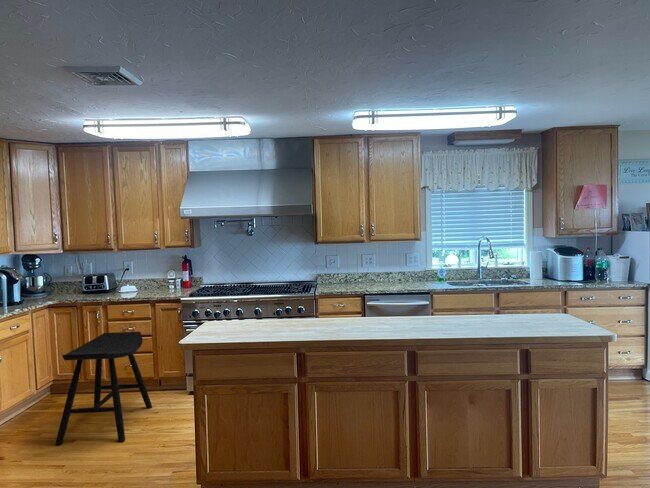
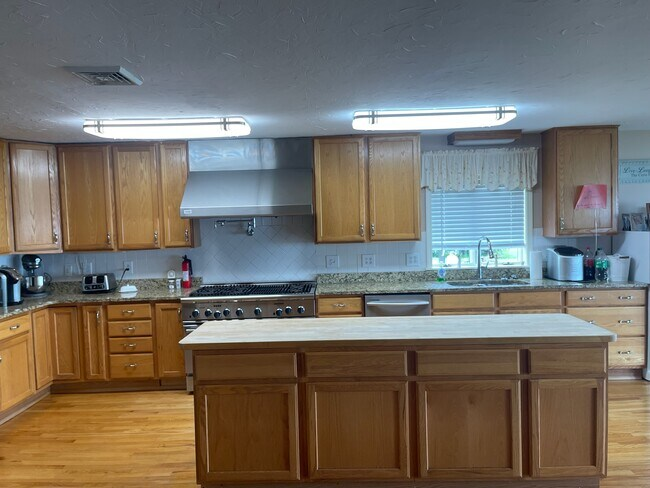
- stool (106, 385)
